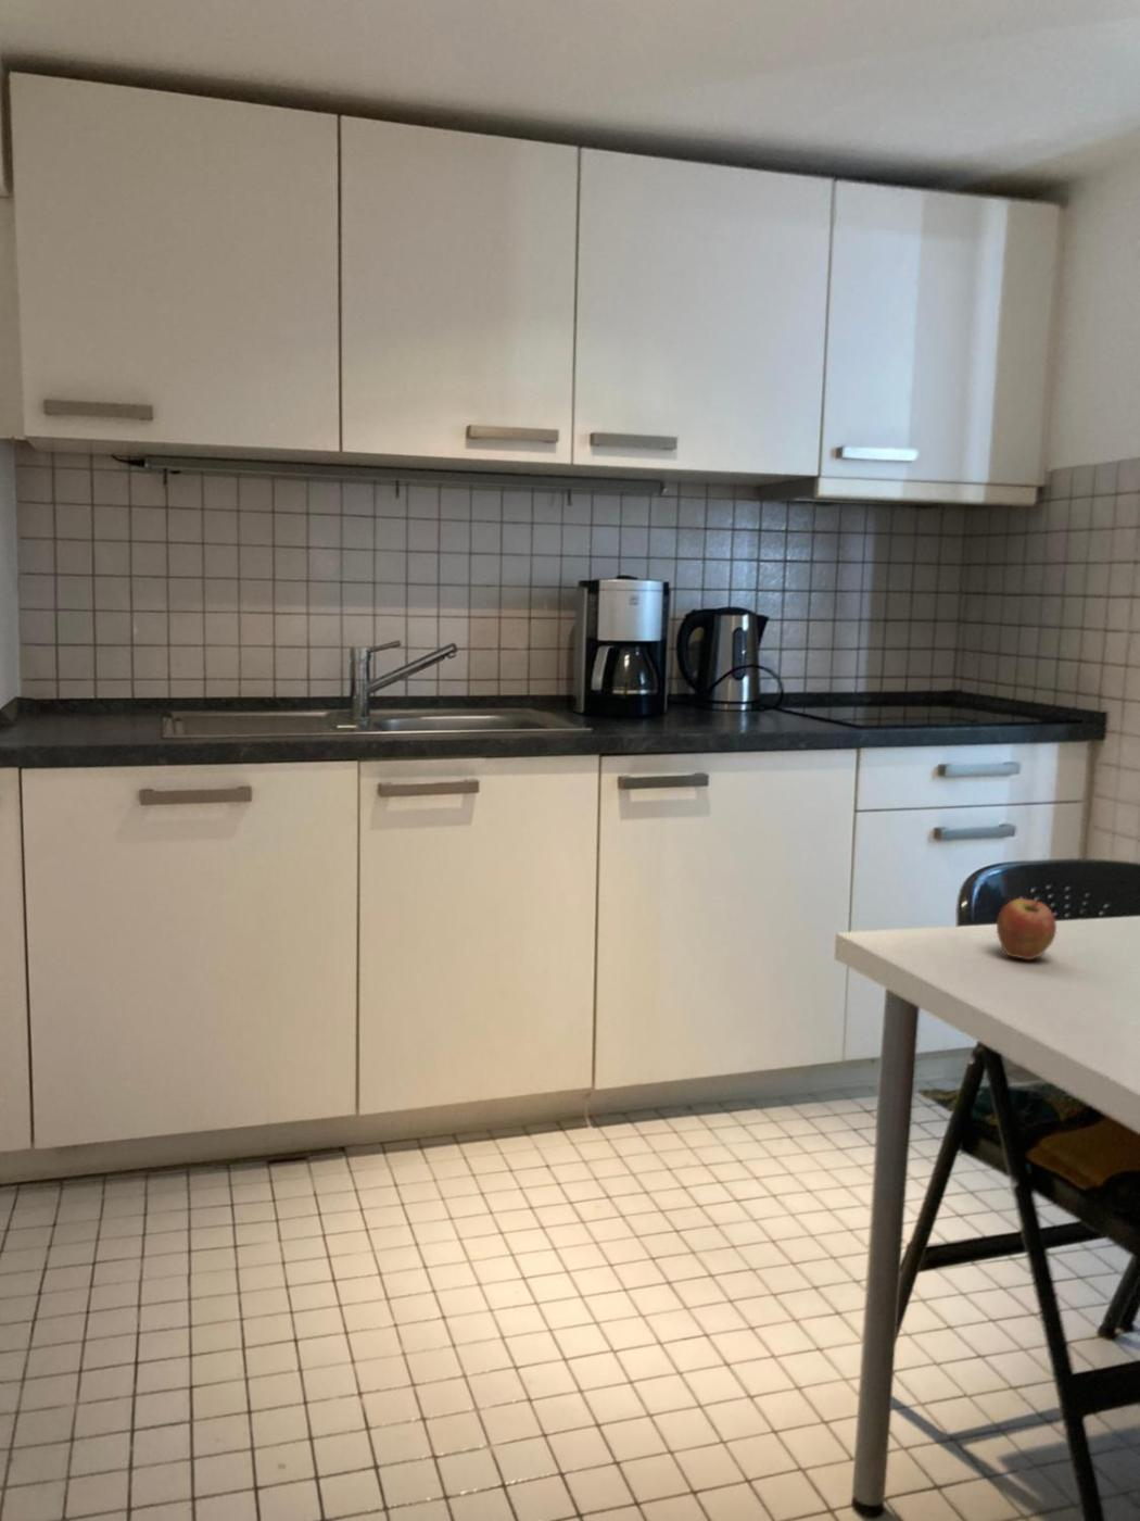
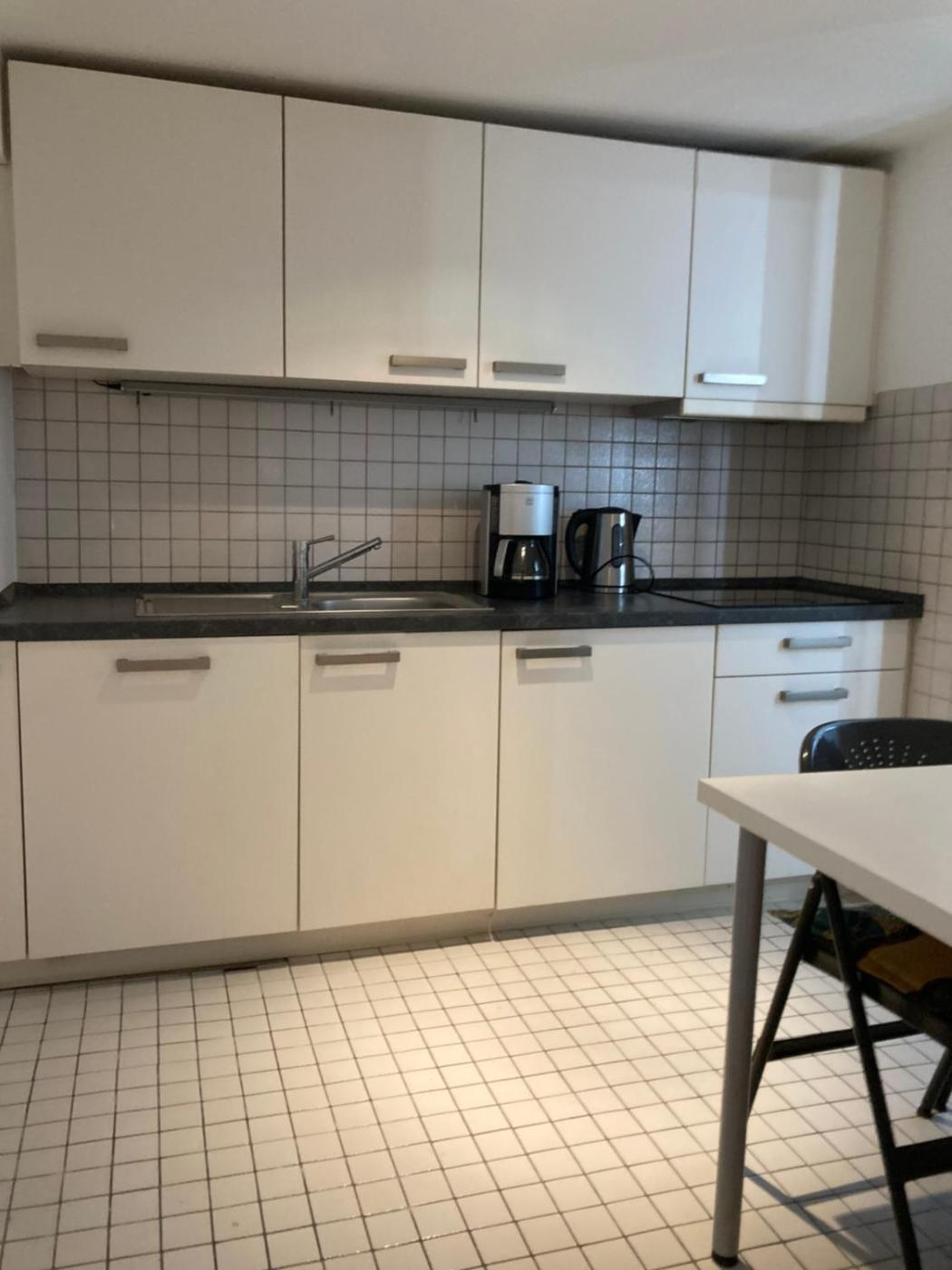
- fruit (1026, 926)
